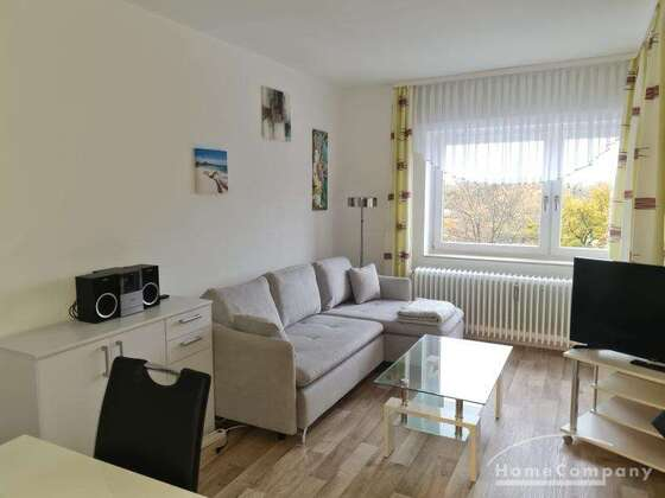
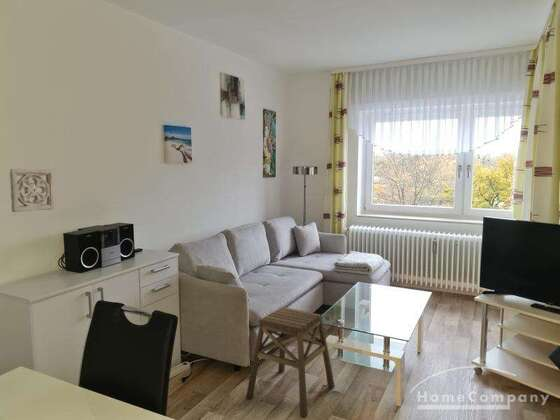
+ wall ornament (32, 190)
+ stool (291, 354)
